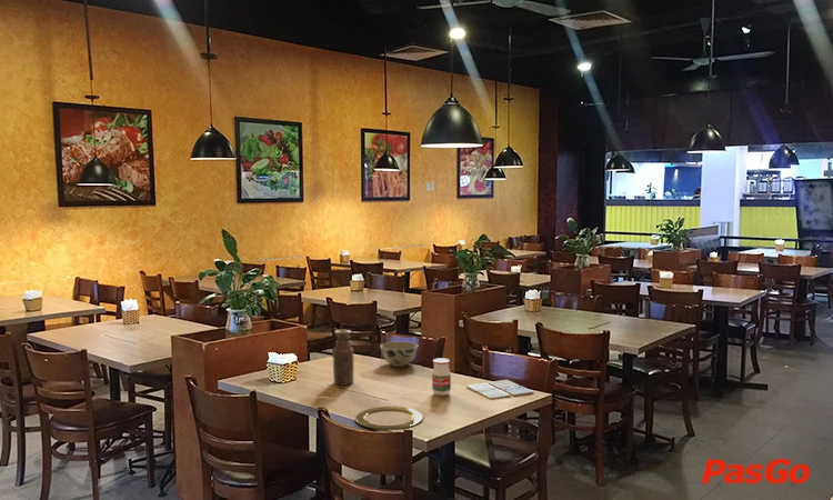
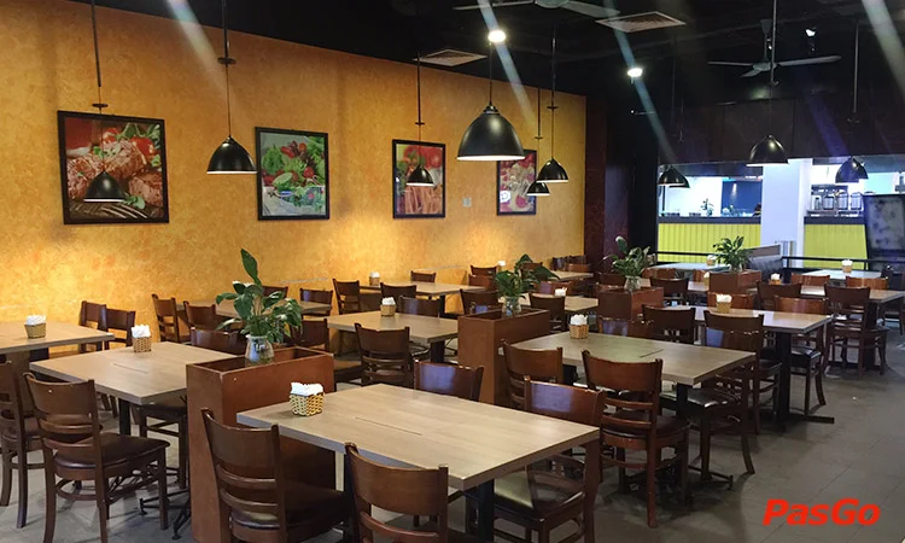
- plate (389, 410)
- bowl (399, 354)
- drink coaster (499, 389)
- bottle (343, 357)
- jar (441, 377)
